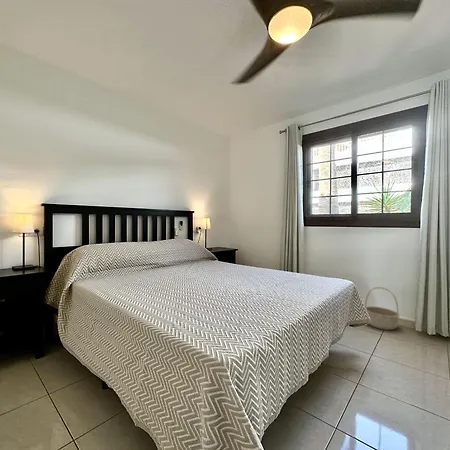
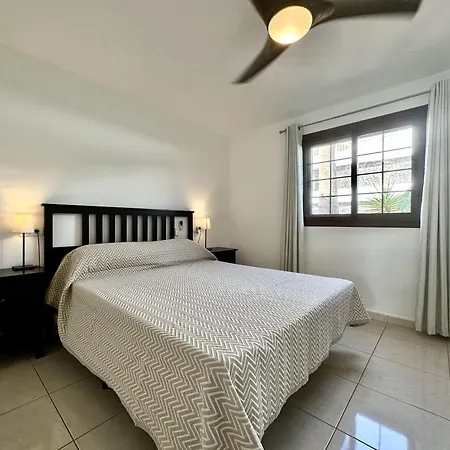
- basket (381, 307)
